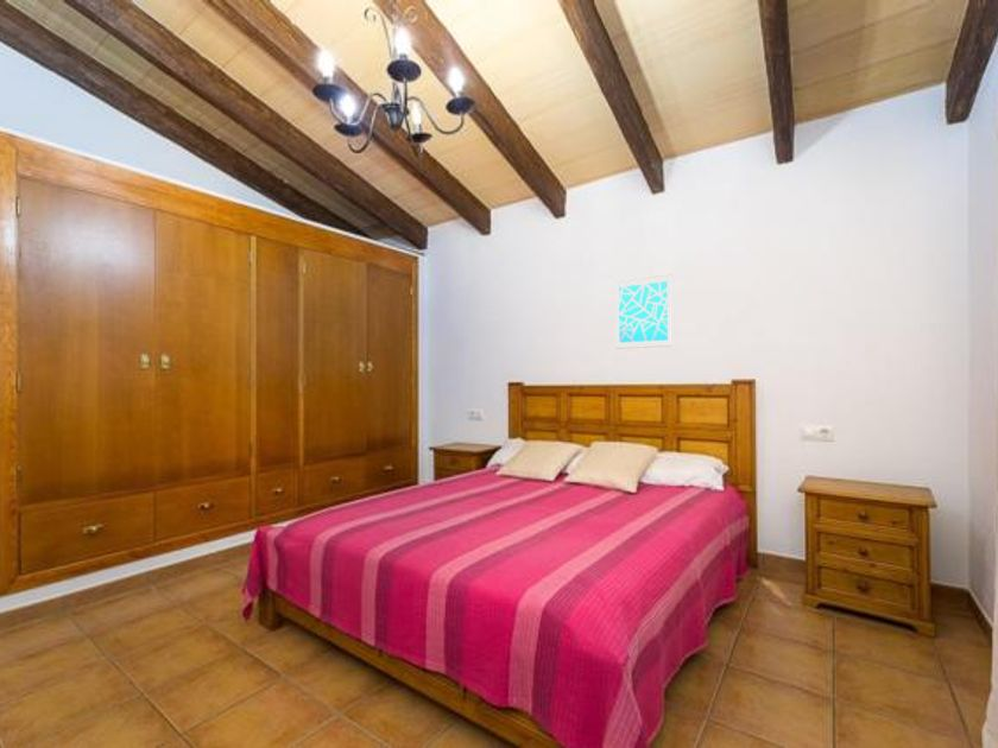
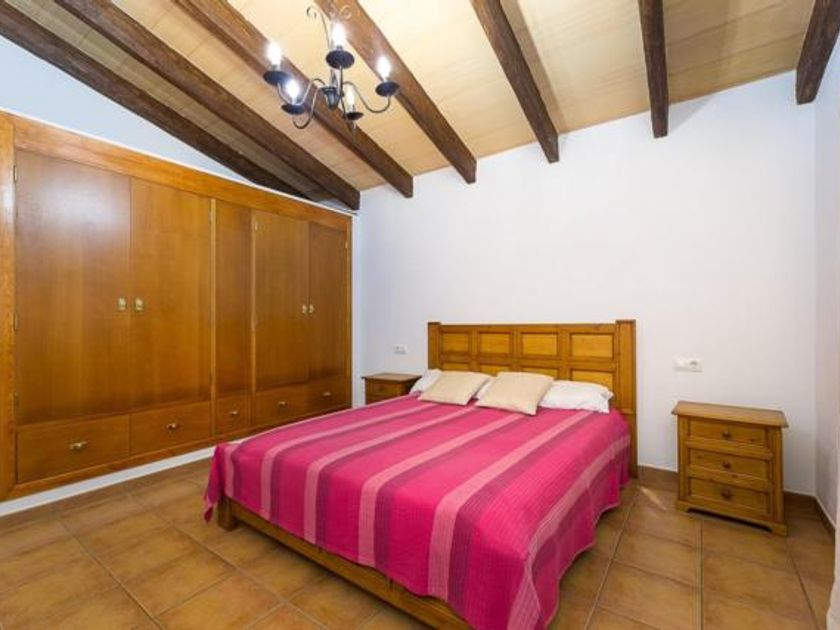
- wall art (642, 312)
